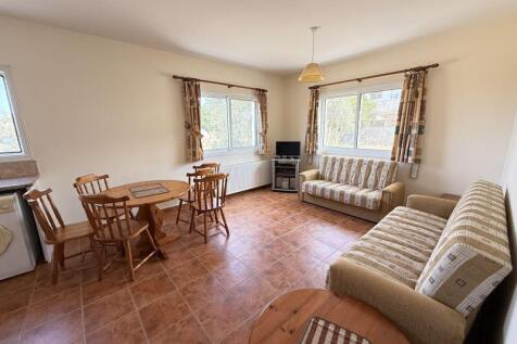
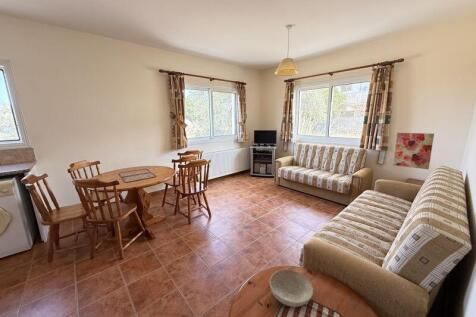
+ bowl (290, 289)
+ wall art (412, 150)
